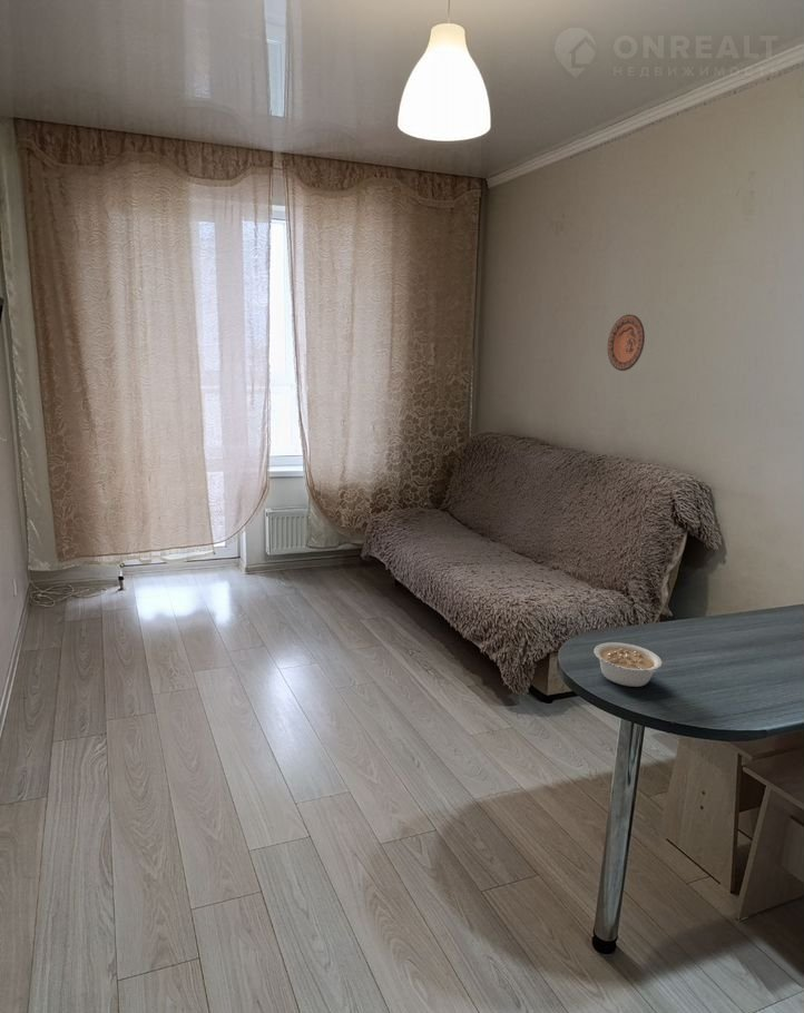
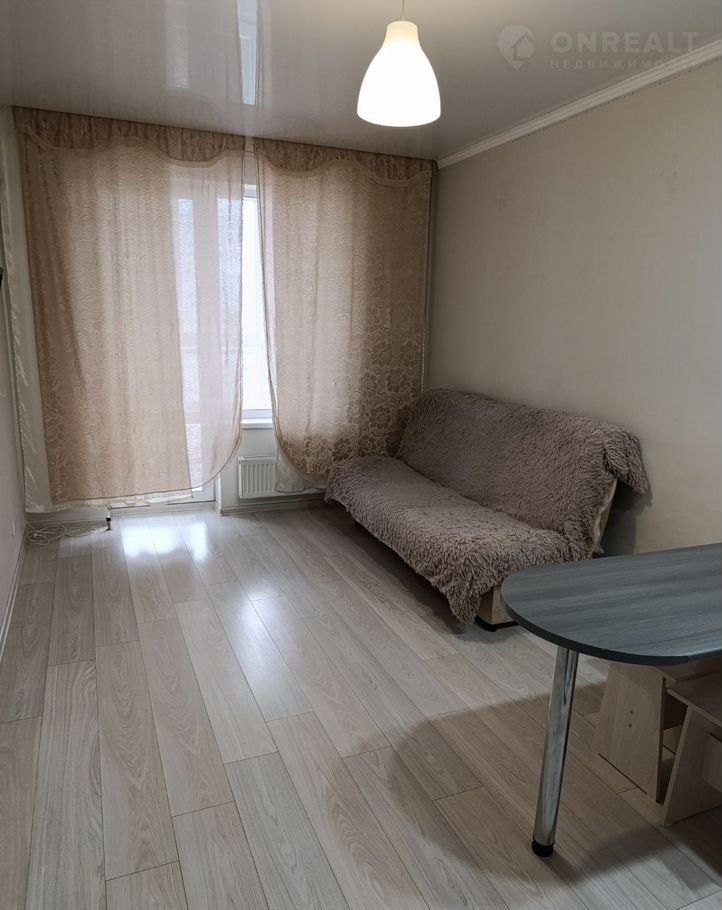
- decorative plate (626, 343)
- legume (628, 665)
